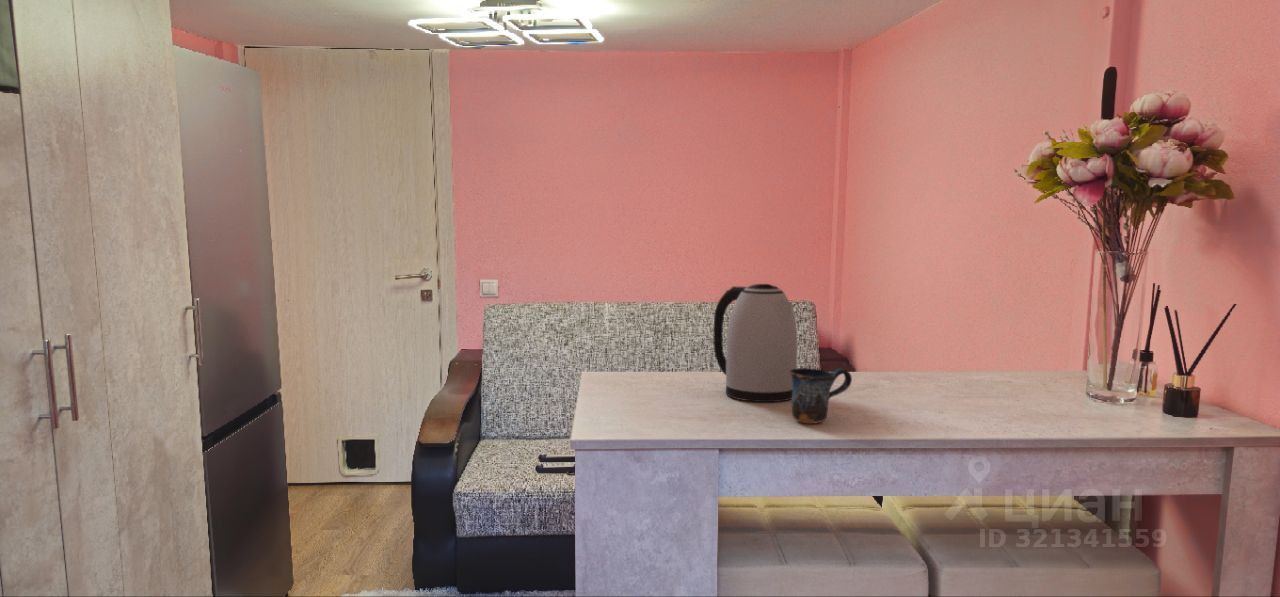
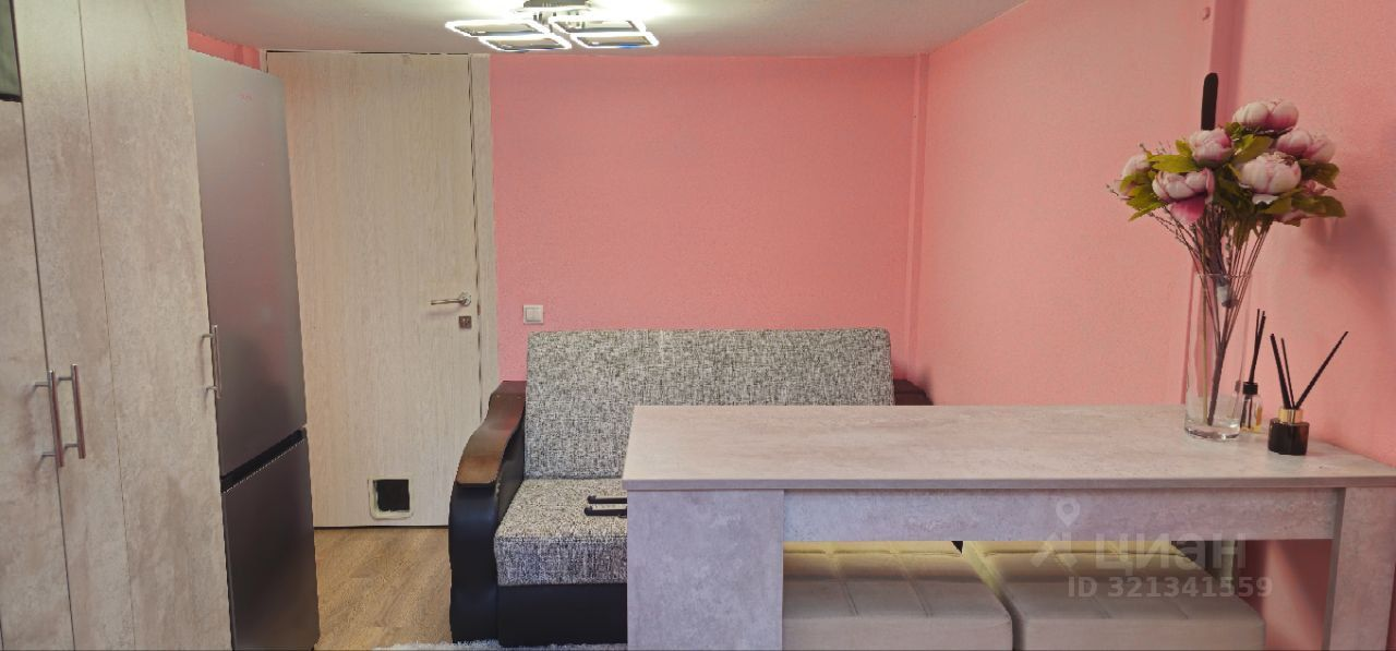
- mug (820, 395)
- kettle (751, 337)
